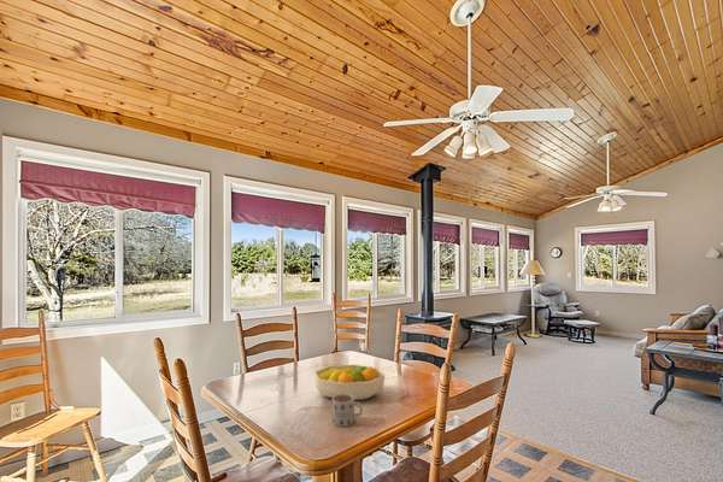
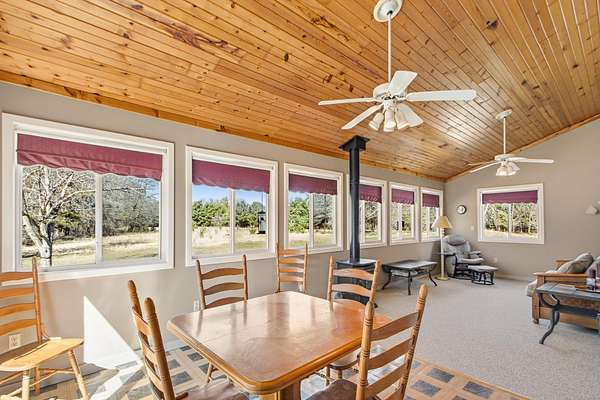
- fruit bowl (348, 378)
- mug (347, 410)
